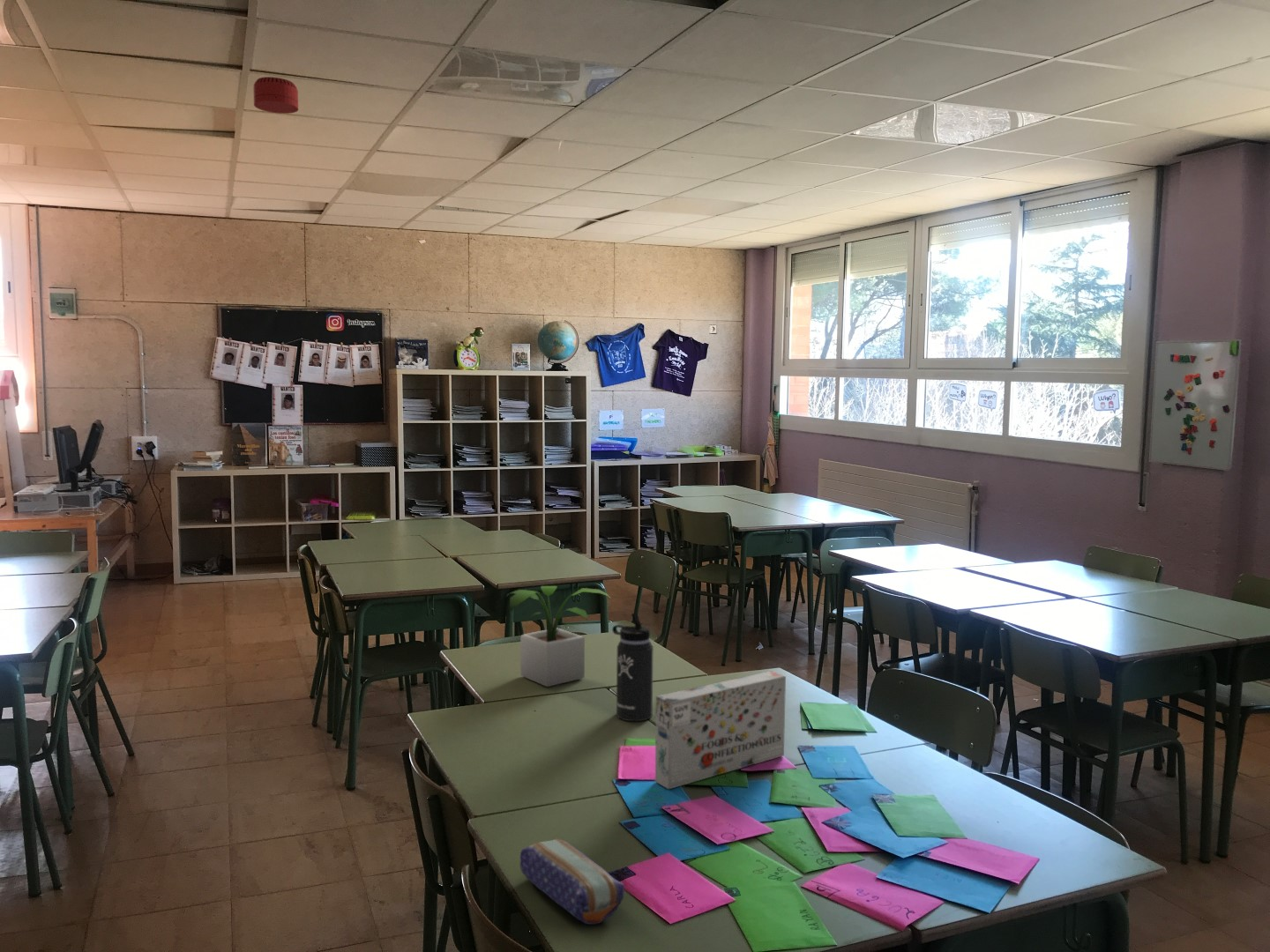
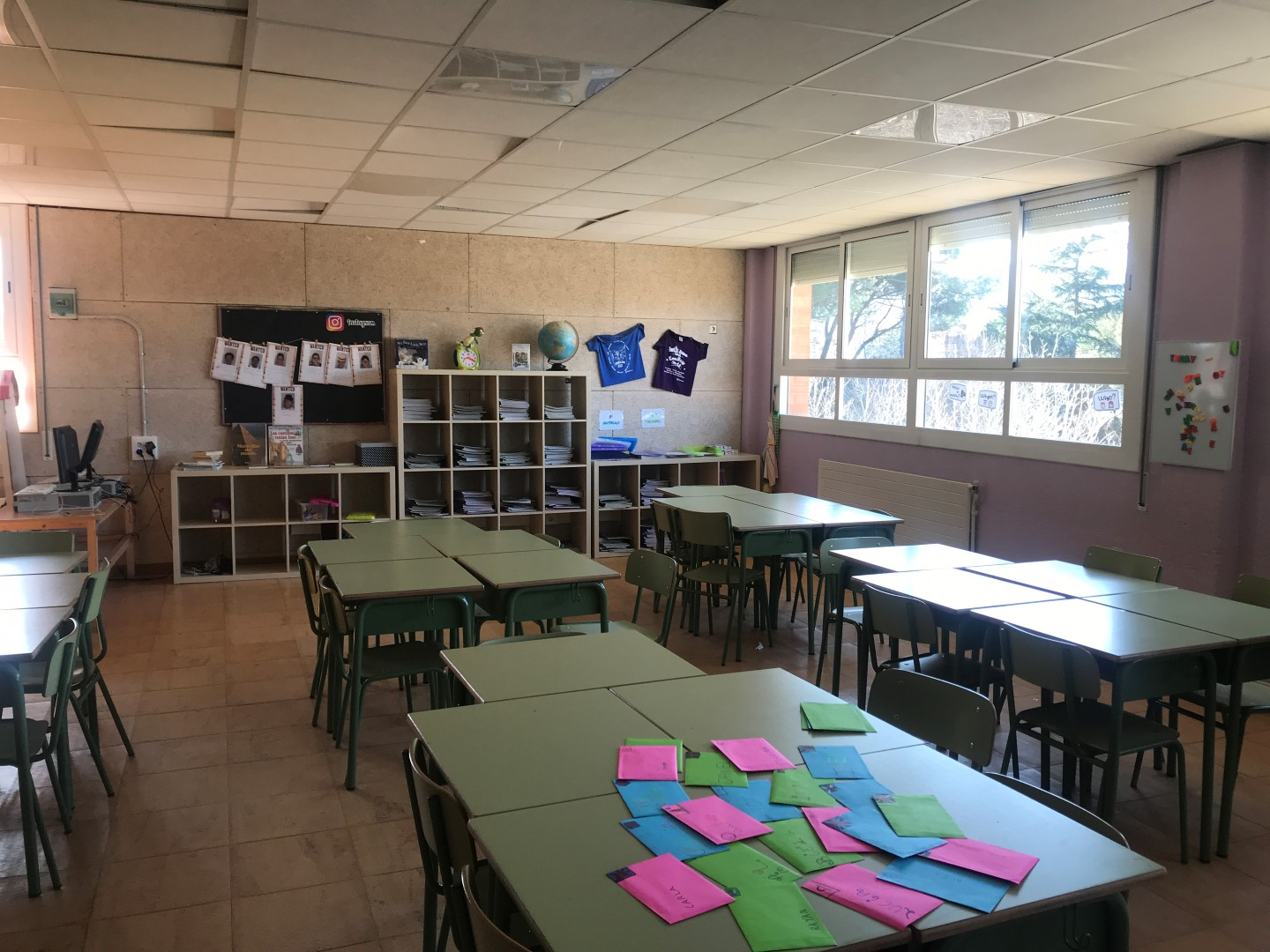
- thermos bottle (631, 663)
- smoke detector (275, 94)
- pencil case (570, 876)
- board game (722, 727)
- potted plant (546, 631)
